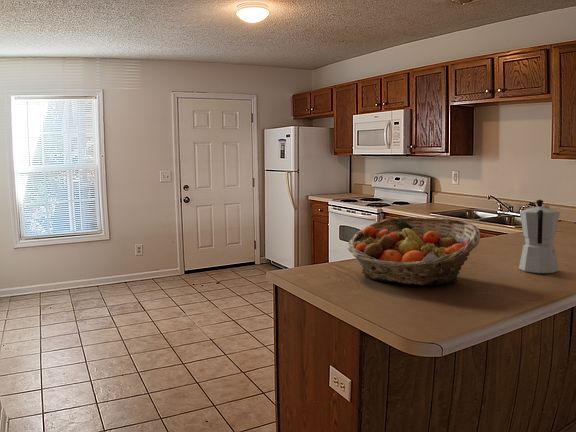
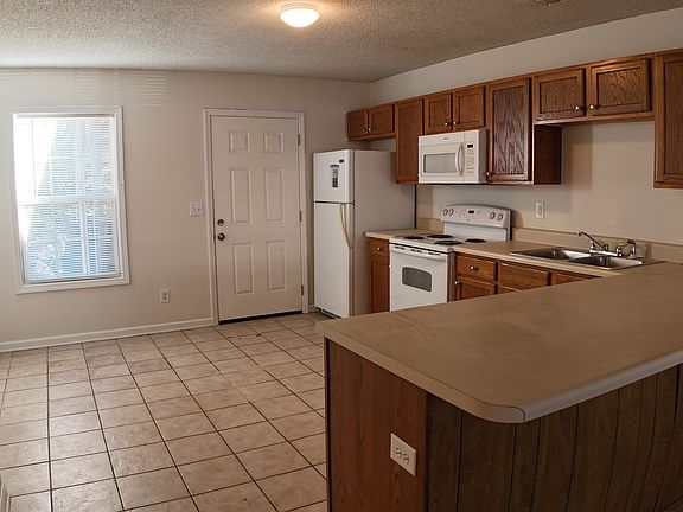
- fruit basket (411, 248)
- moka pot (539, 235)
